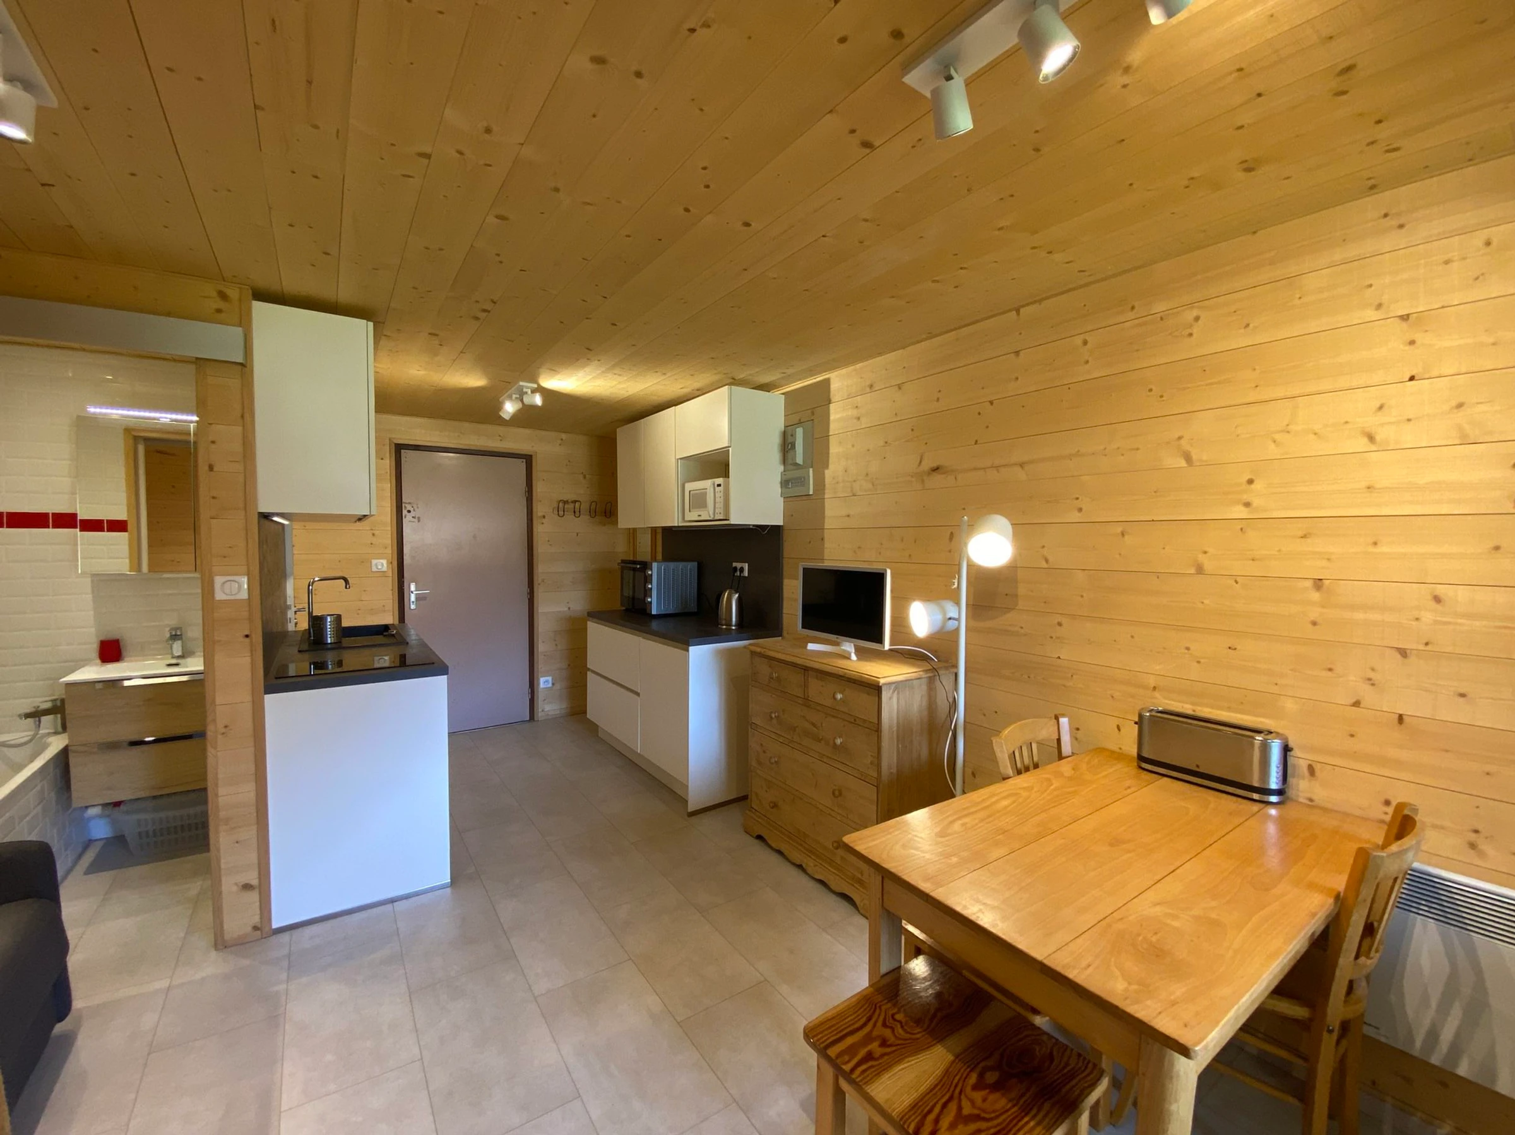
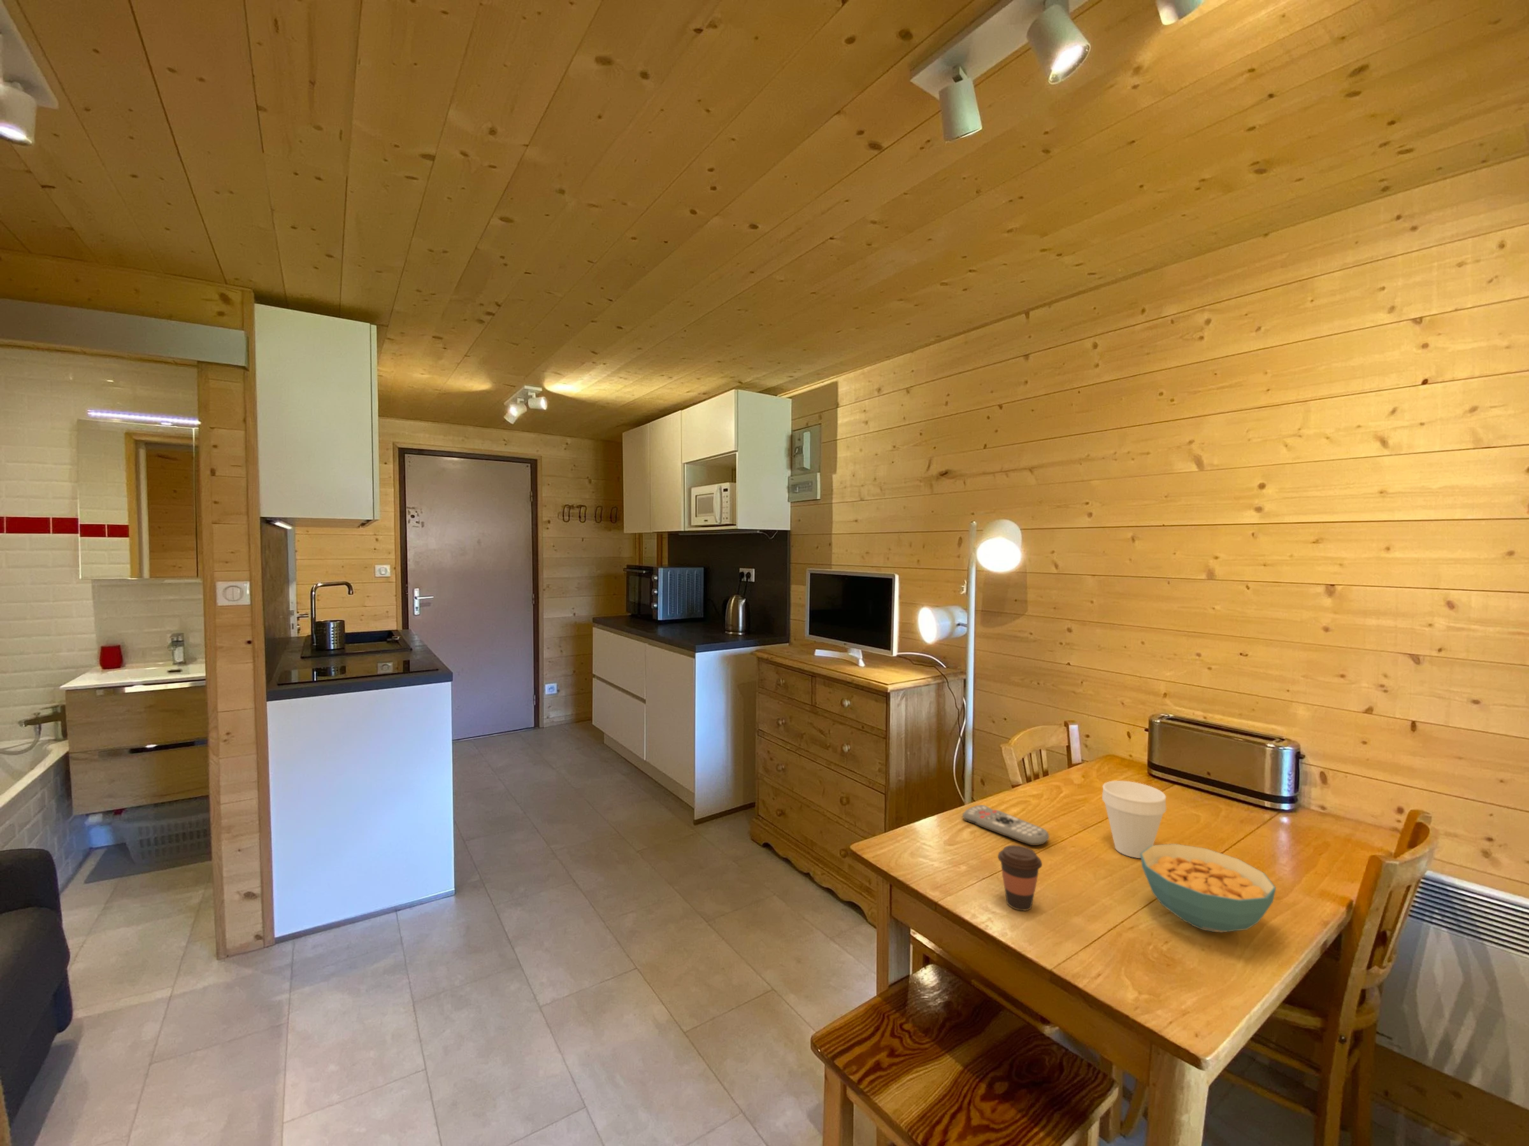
+ remote control (1005, 825)
+ cup (1133, 821)
+ coffee cup (1020, 878)
+ cereal bowl (1204, 896)
